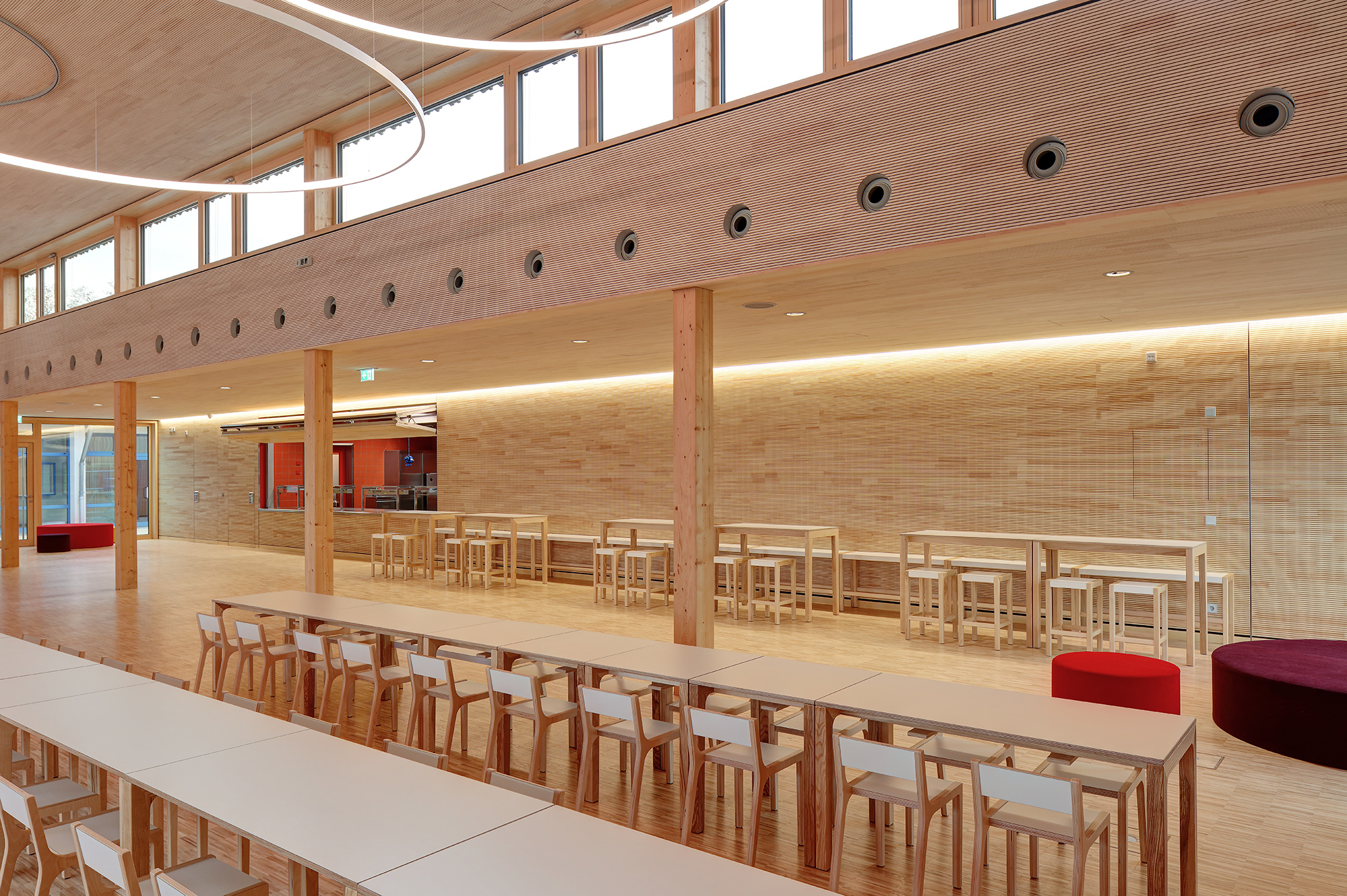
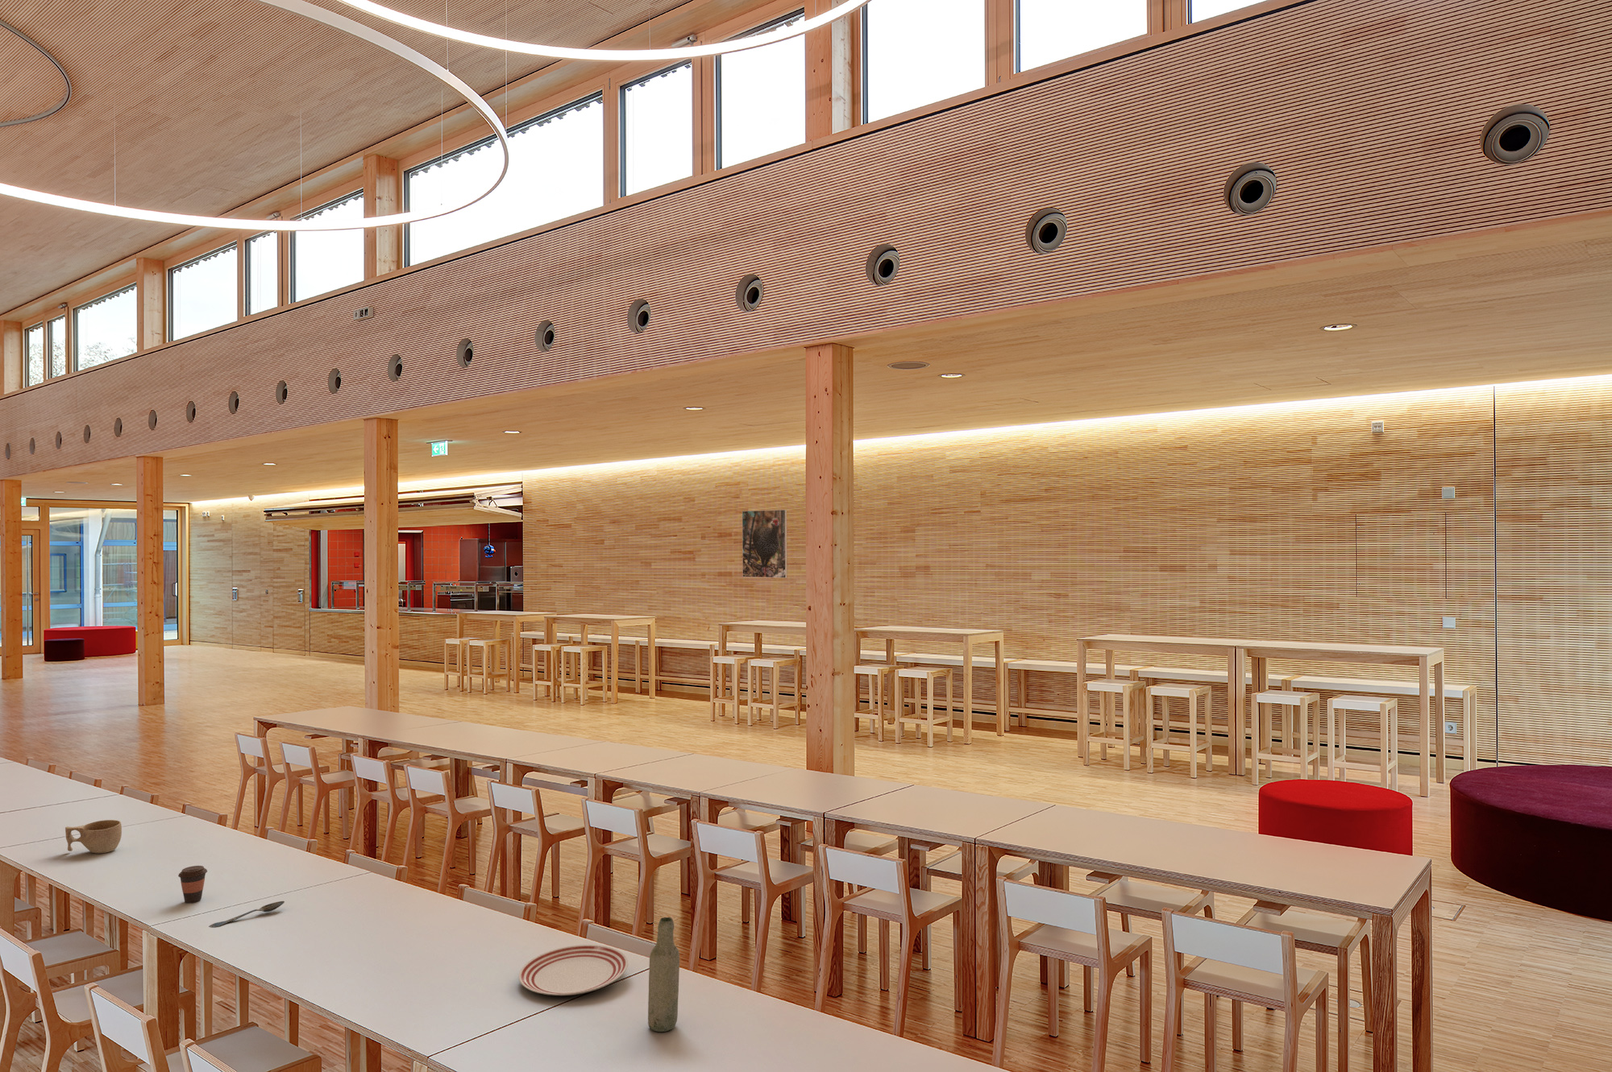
+ dinner plate (574, 973)
+ cup (93, 838)
+ coffee cup (193, 884)
+ bottle (663, 973)
+ spoon (245, 914)
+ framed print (764, 543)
